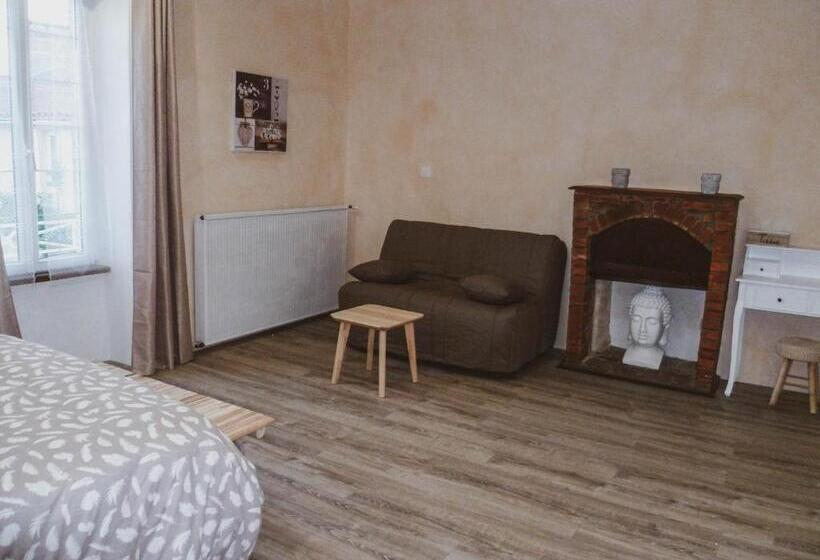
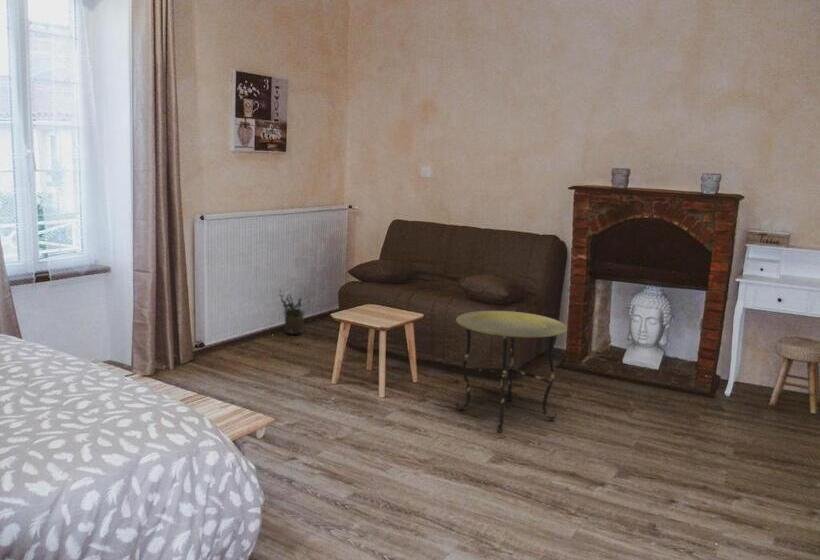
+ side table (507, 369)
+ potted plant (291, 310)
